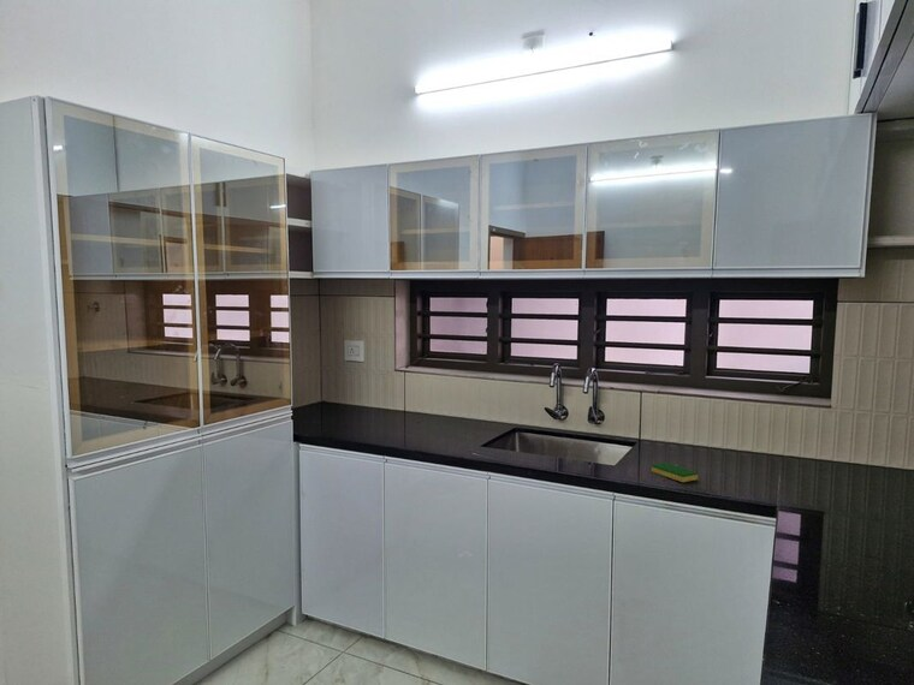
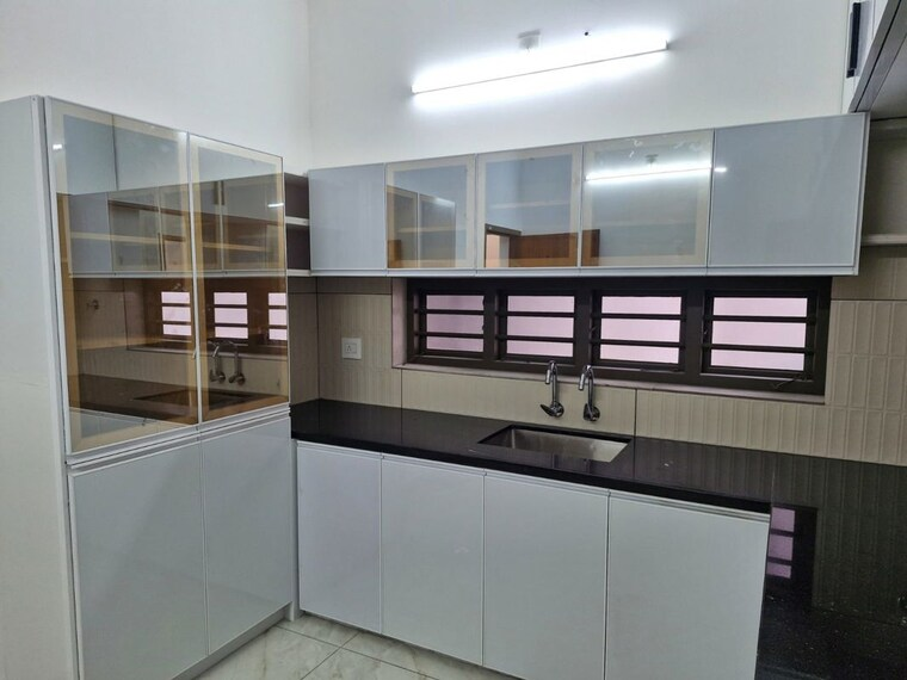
- dish sponge (673, 471)
